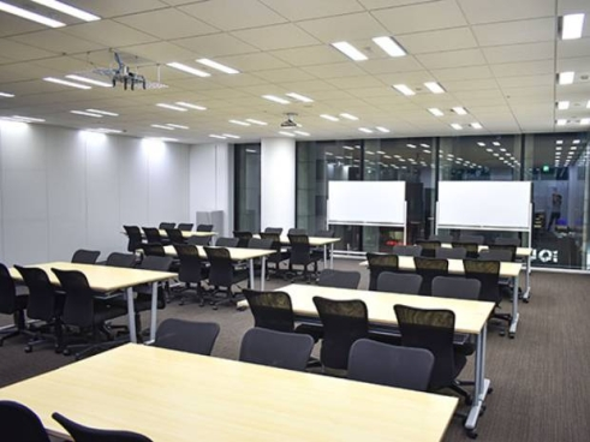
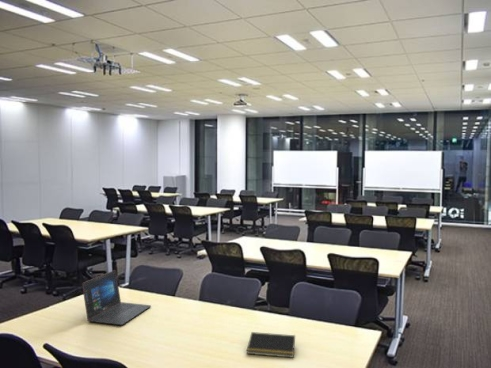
+ laptop (118, 295)
+ notepad (271, 344)
